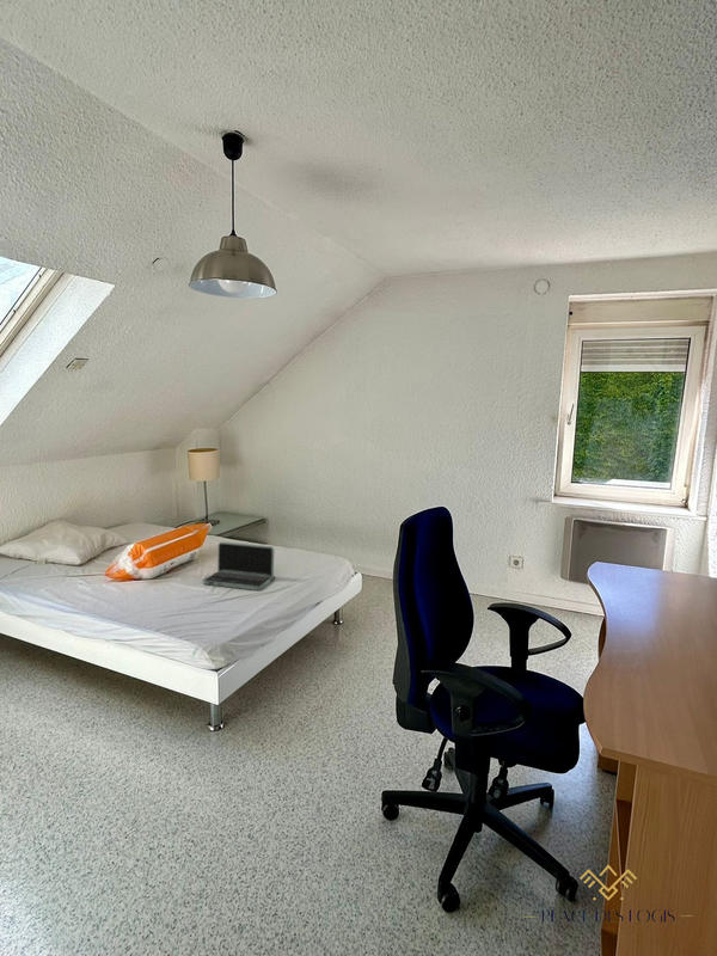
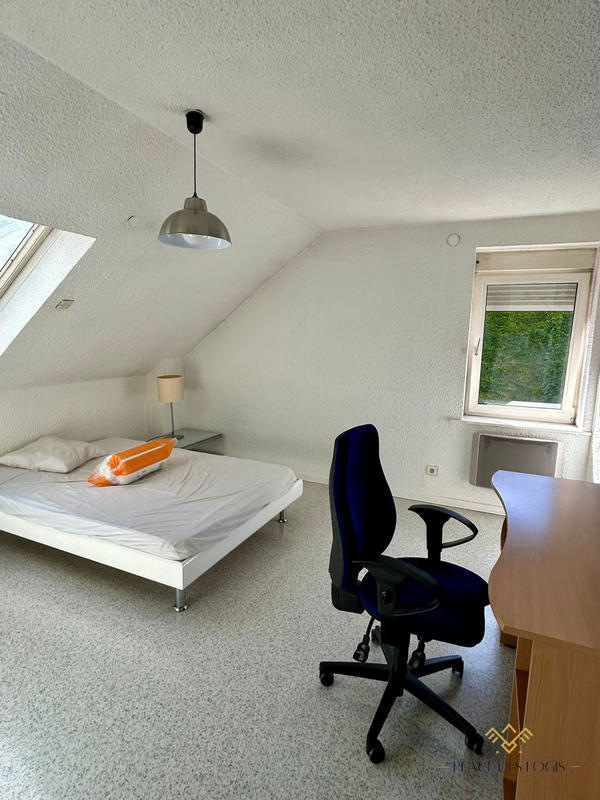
- laptop (238, 563)
